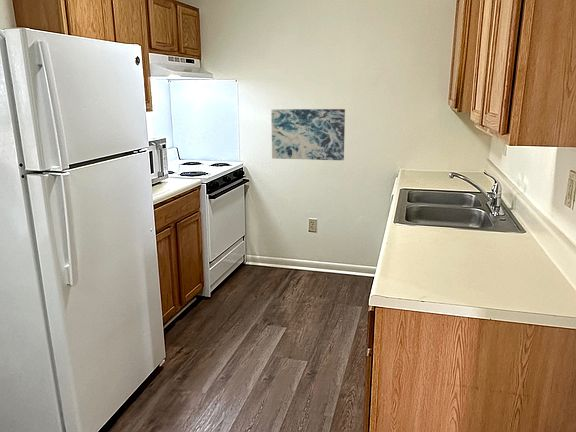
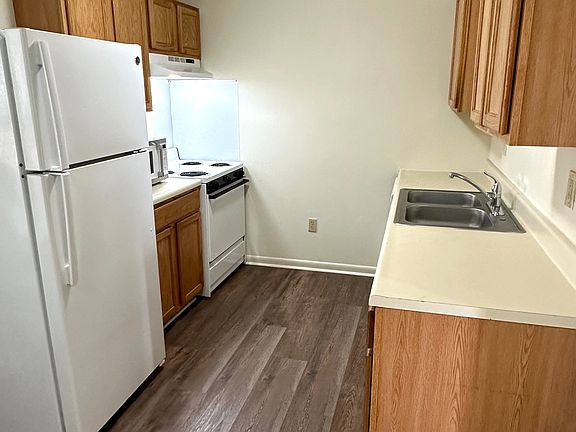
- wall art (307, 134)
